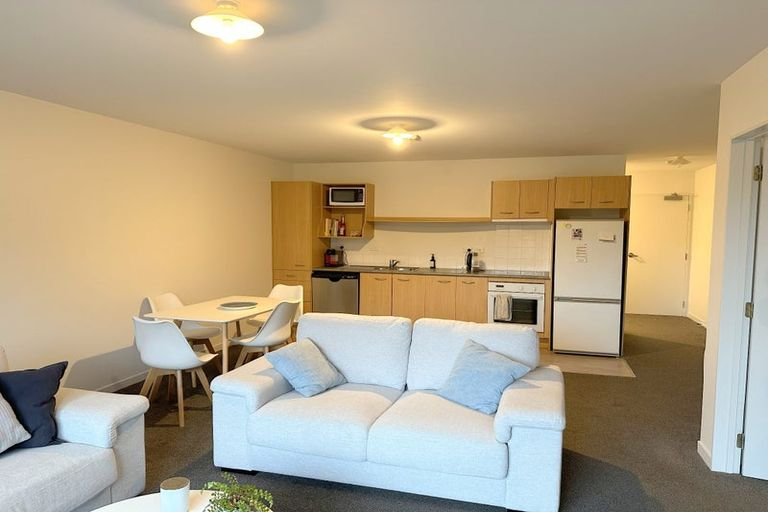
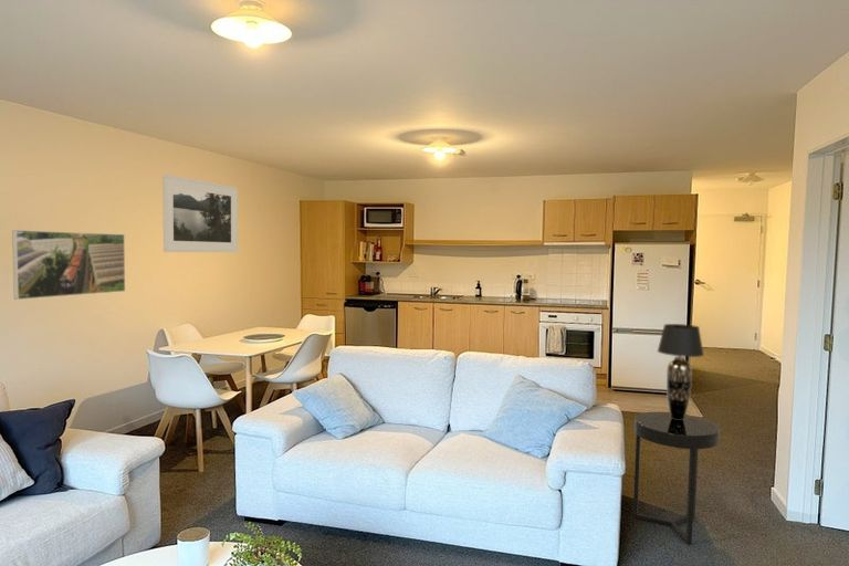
+ side table (689, 474)
+ table lamp (679, 371)
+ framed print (74, 263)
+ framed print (203, 217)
